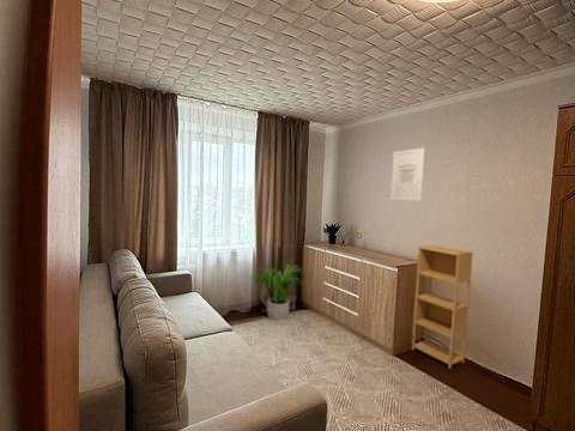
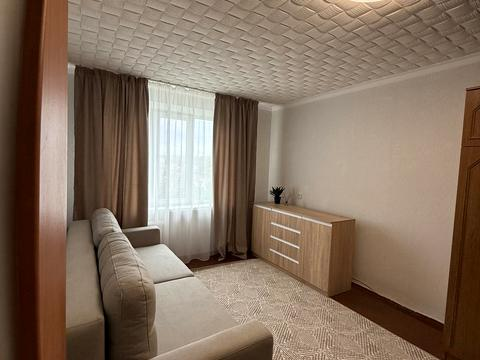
- wall art (406, 175)
- potted plant (280, 291)
- shelving unit (441, 303)
